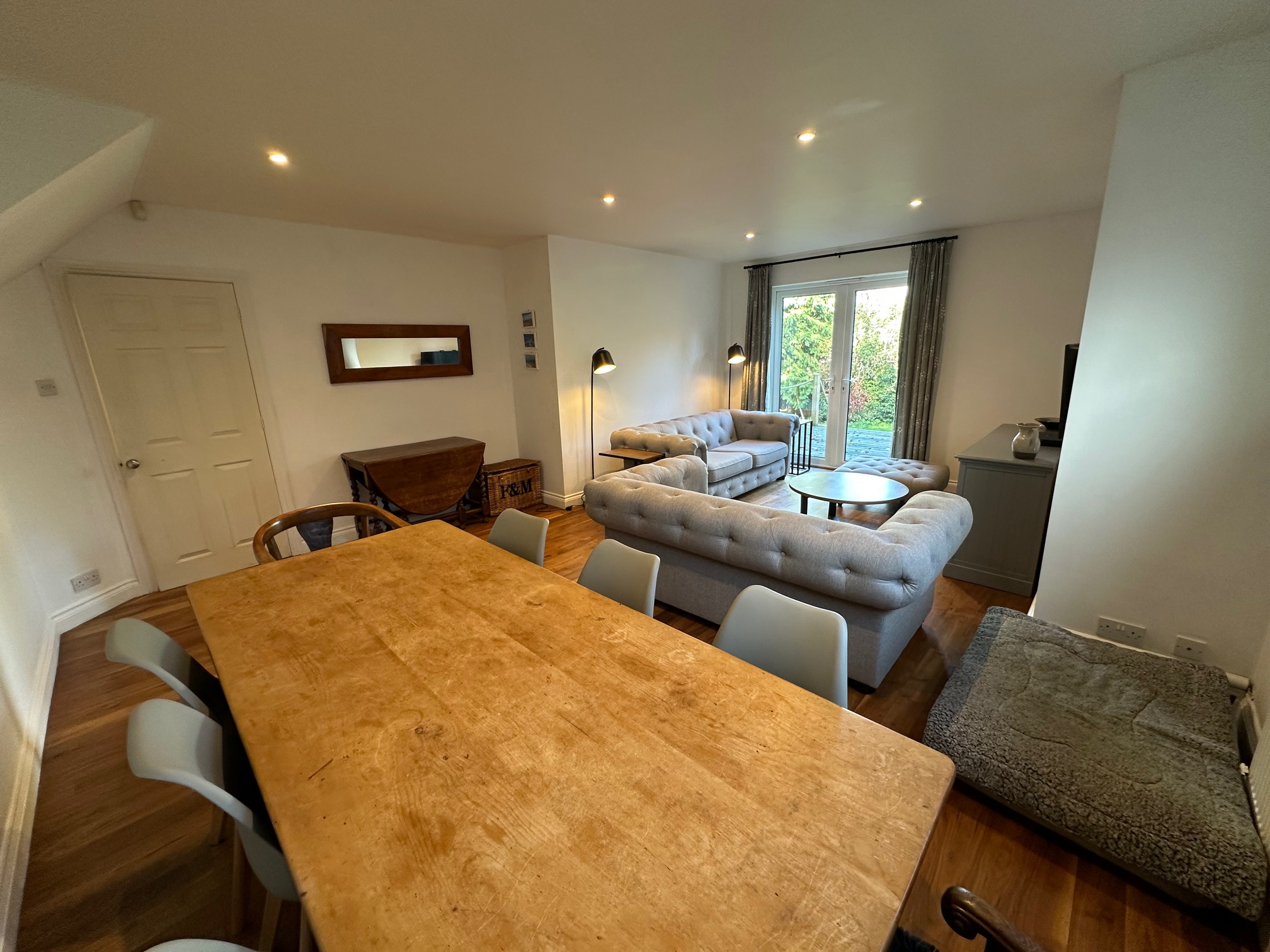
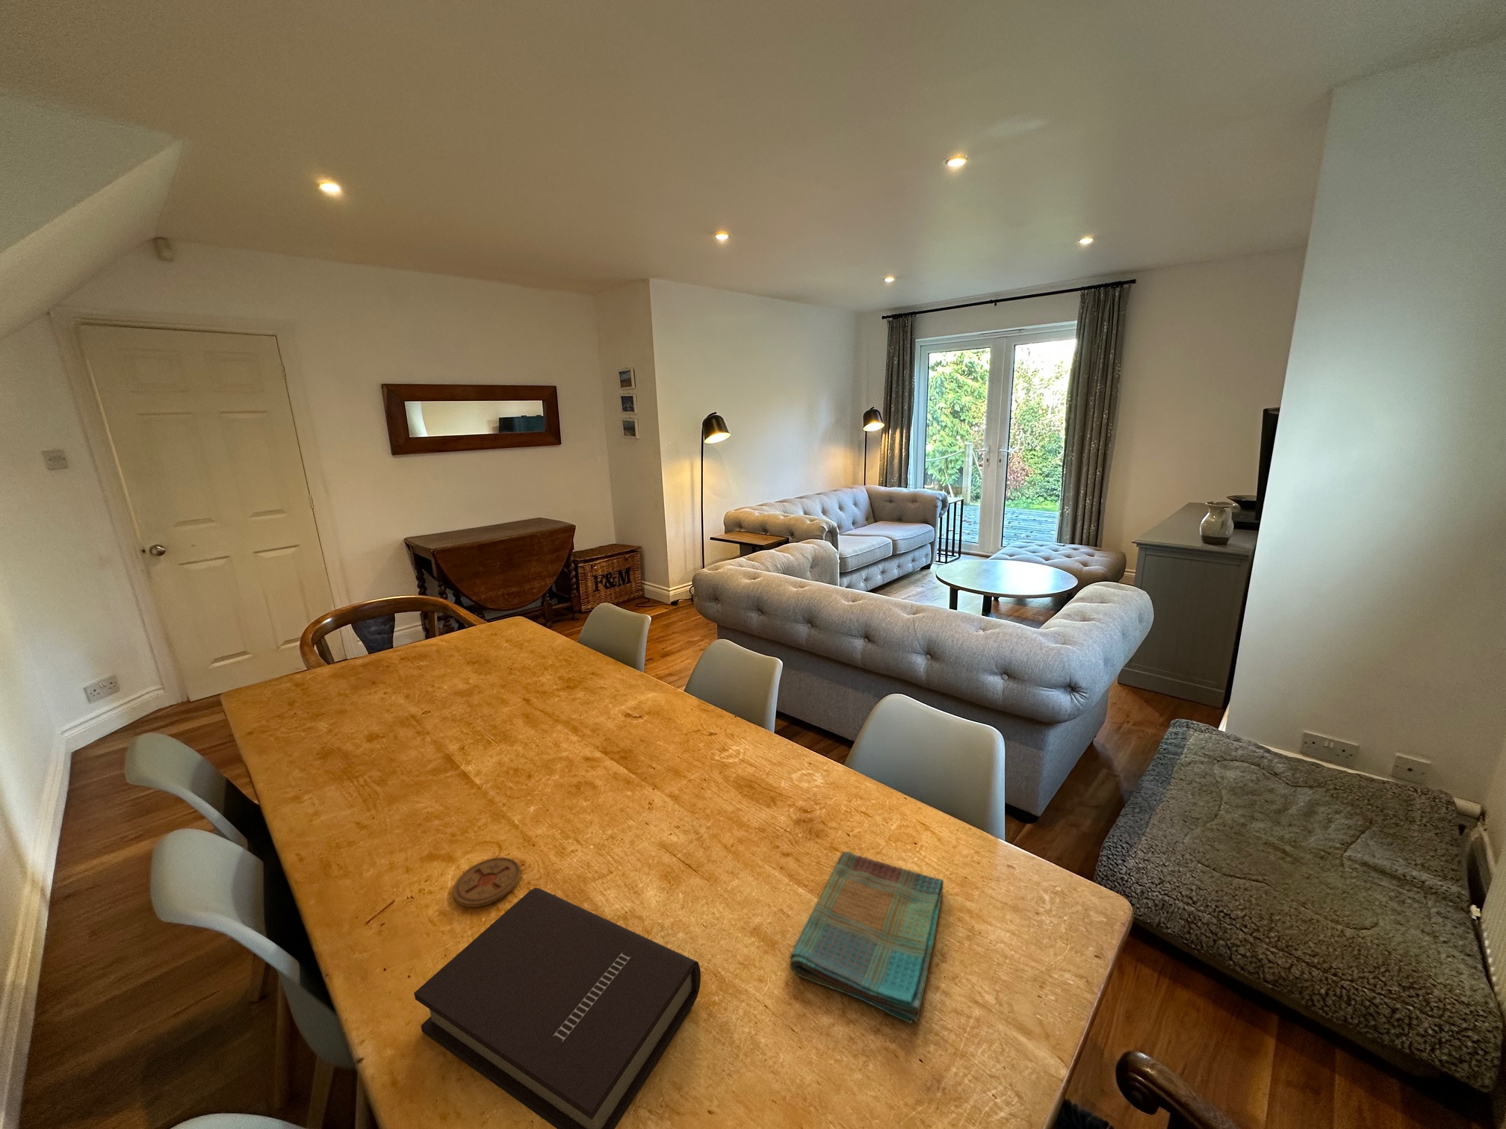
+ book (562, 991)
+ coaster (487, 880)
+ dish towel (872, 920)
